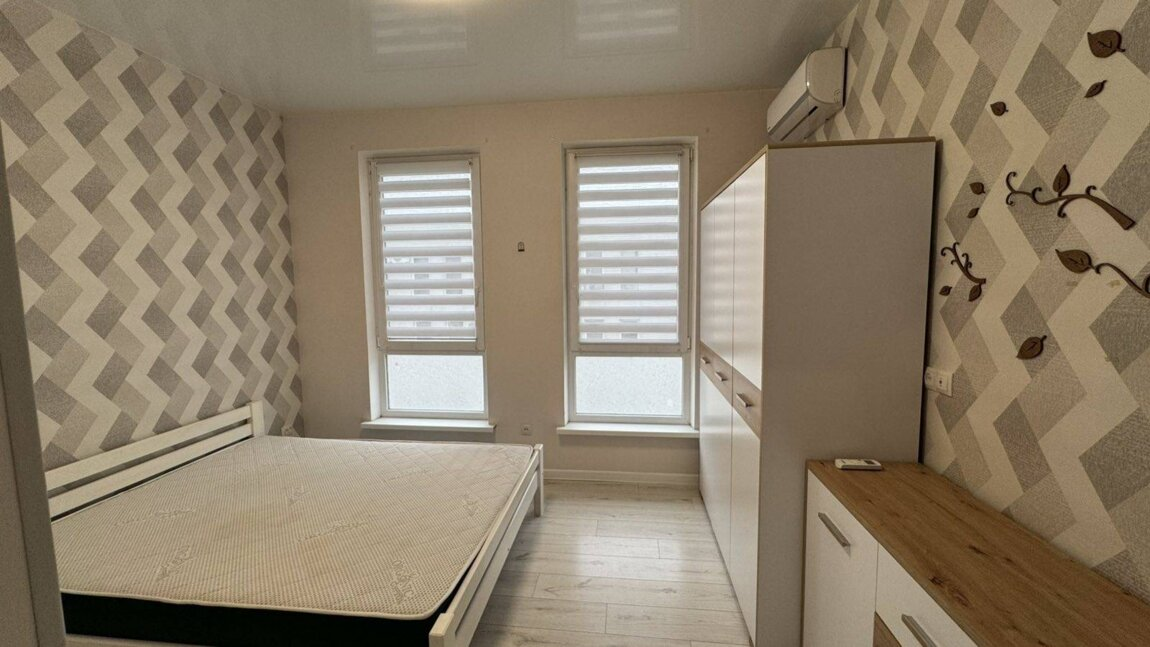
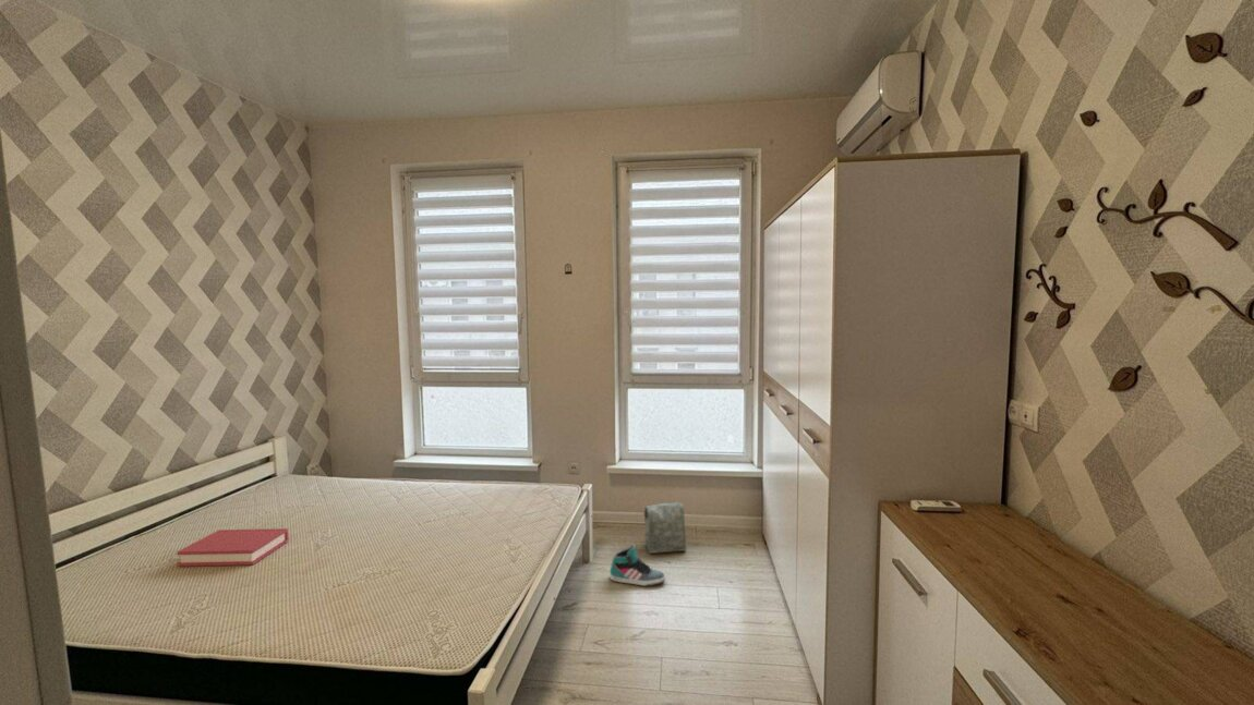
+ sneaker (637, 563)
+ bag (664, 525)
+ hardback book (236, 546)
